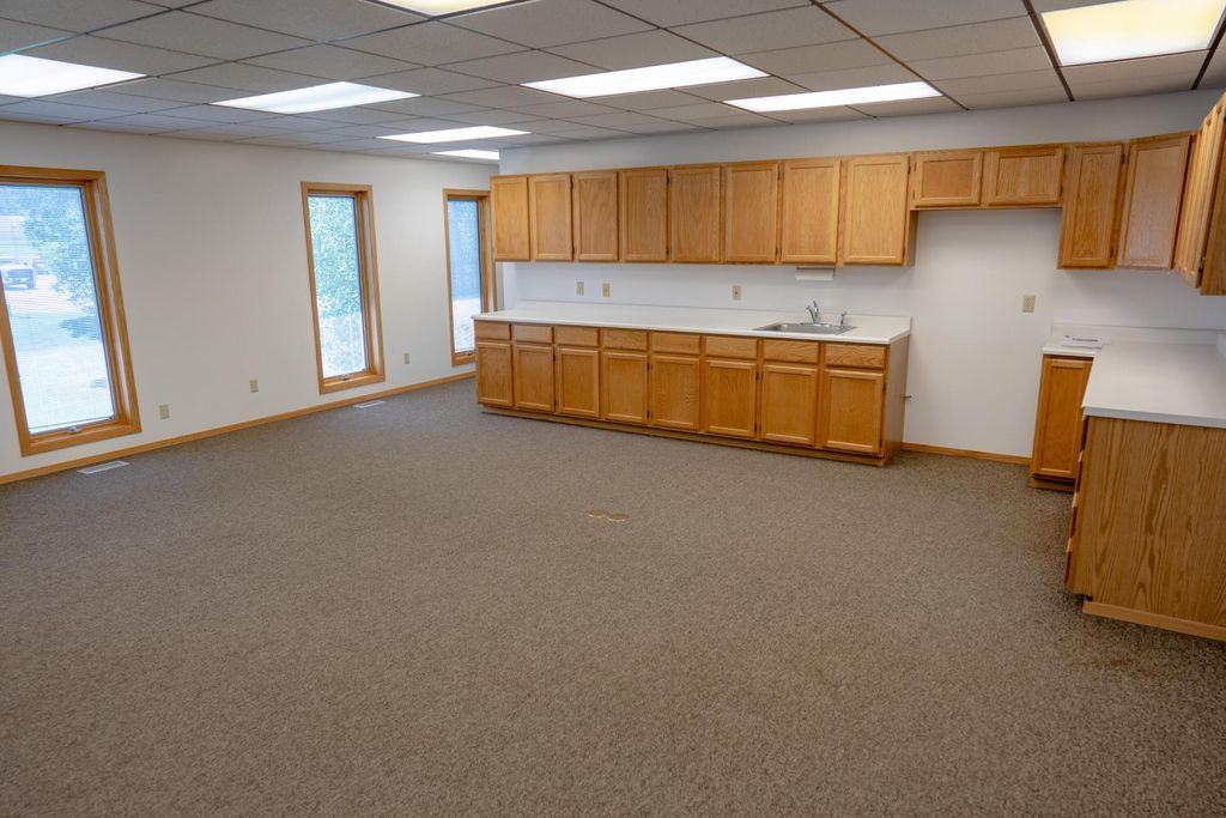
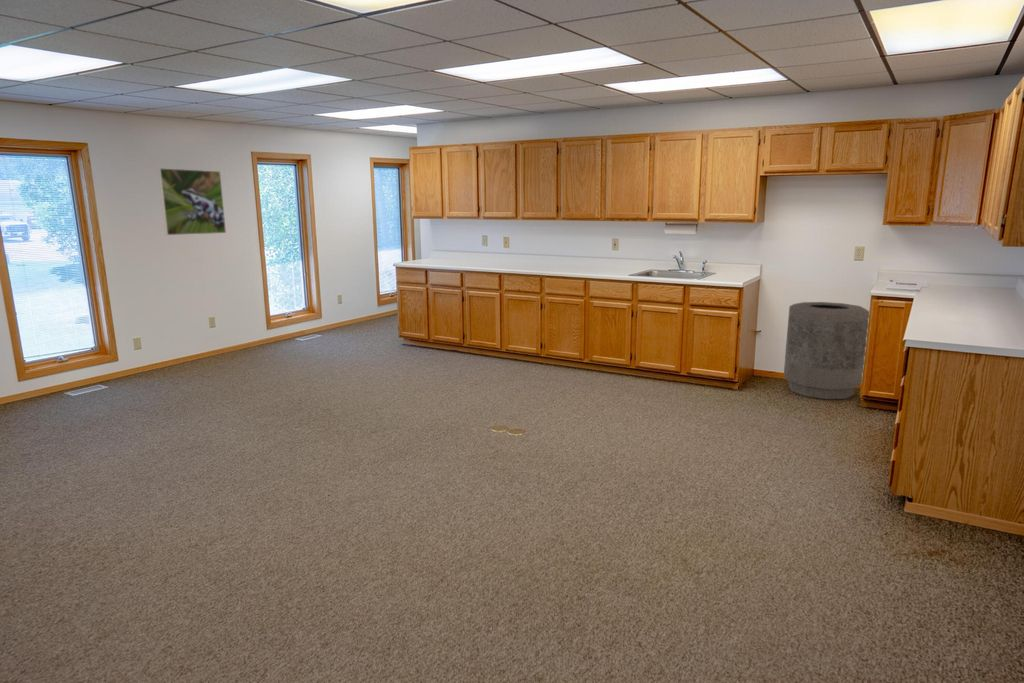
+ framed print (193, 202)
+ trash can (824, 348)
